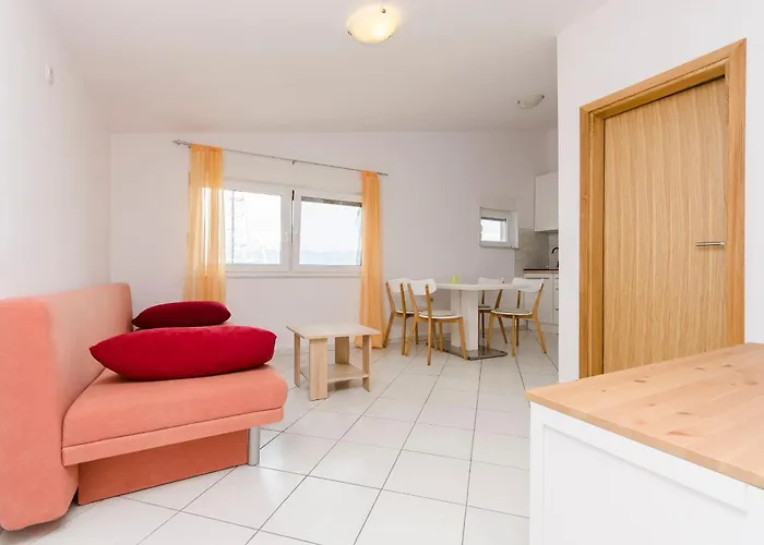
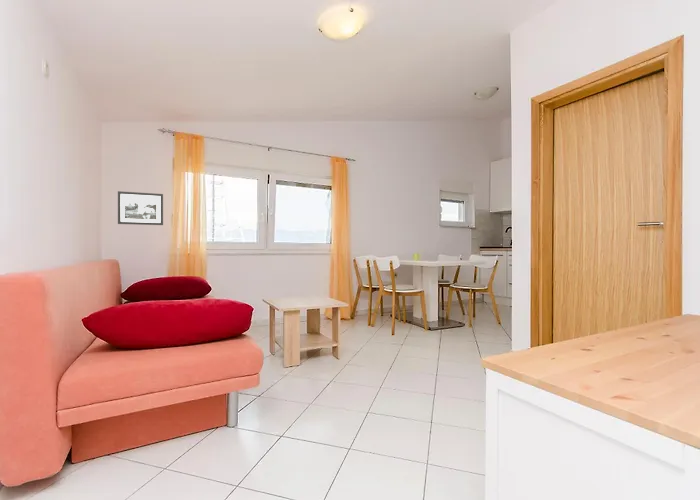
+ picture frame (141, 208)
